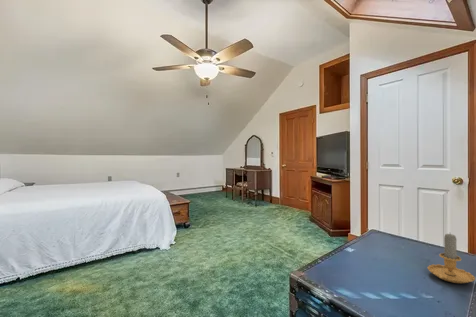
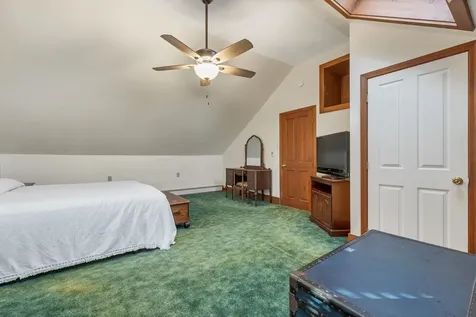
- candle (448, 256)
